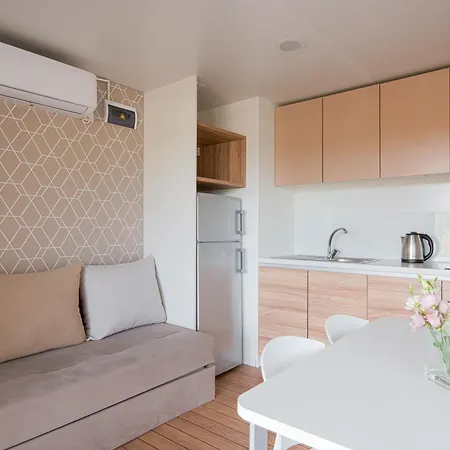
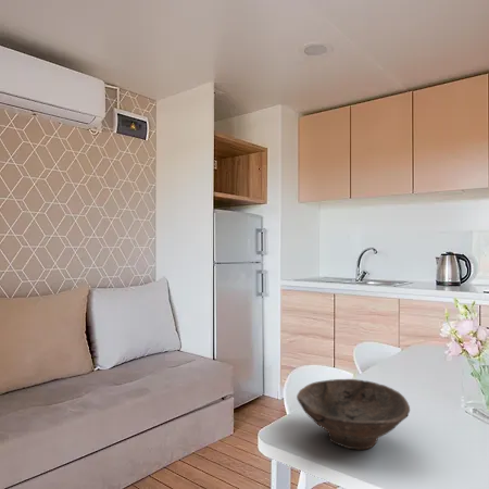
+ bowl (351, 416)
